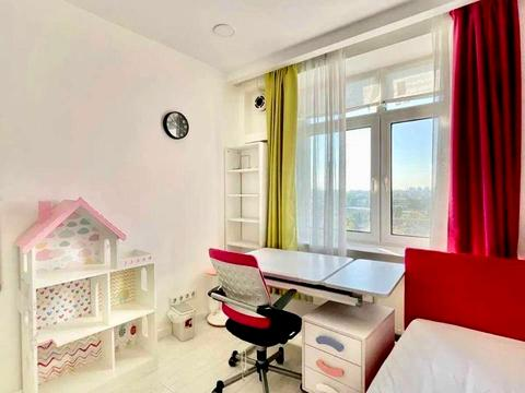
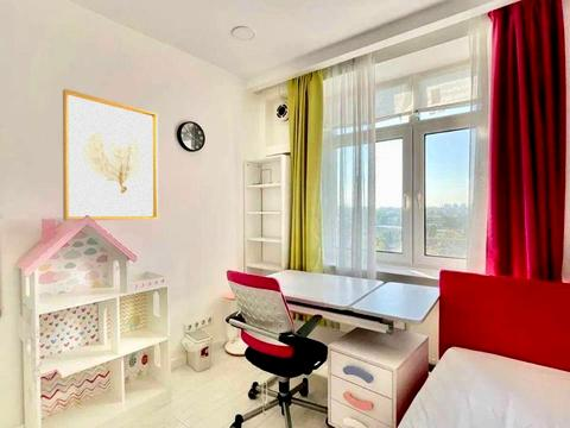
+ wall art (115, 160)
